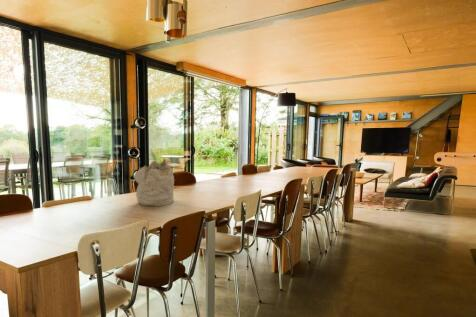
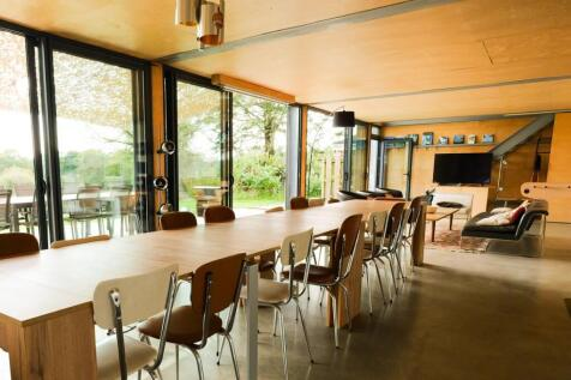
- mineral sample (154, 180)
